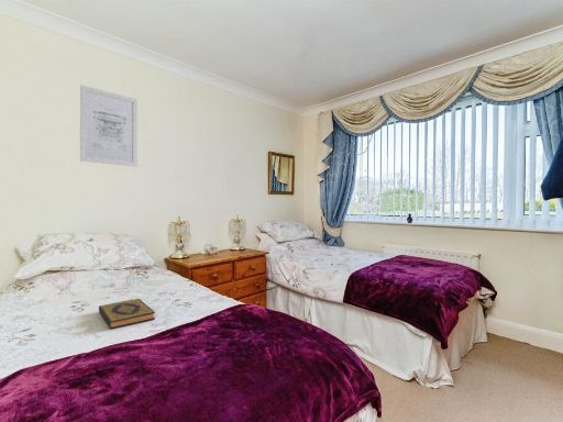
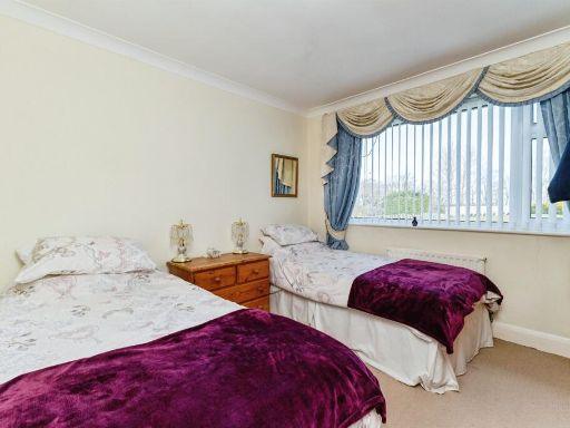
- wall art (110, 127)
- hardback book (125, 312)
